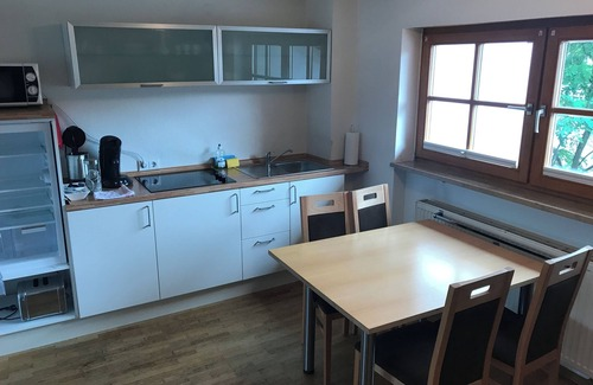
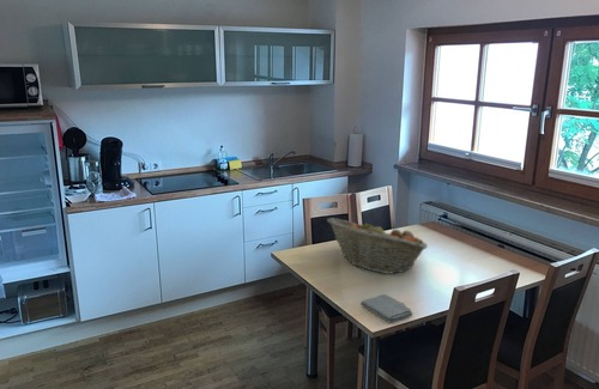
+ washcloth (386, 306)
+ fruit basket (375, 239)
